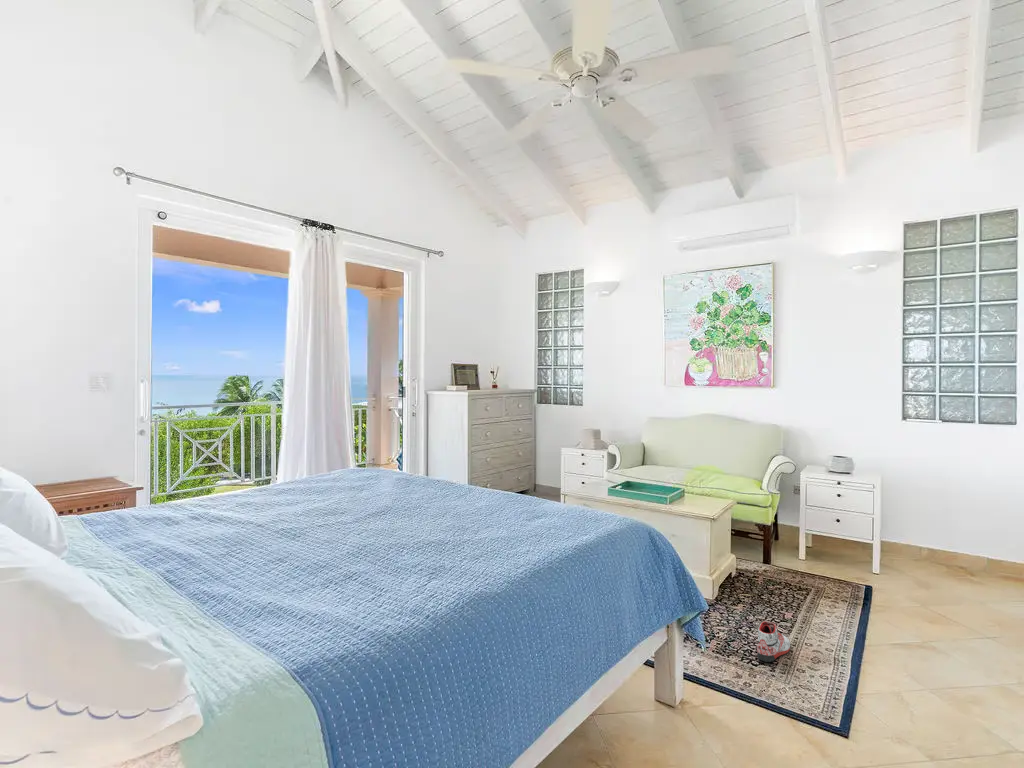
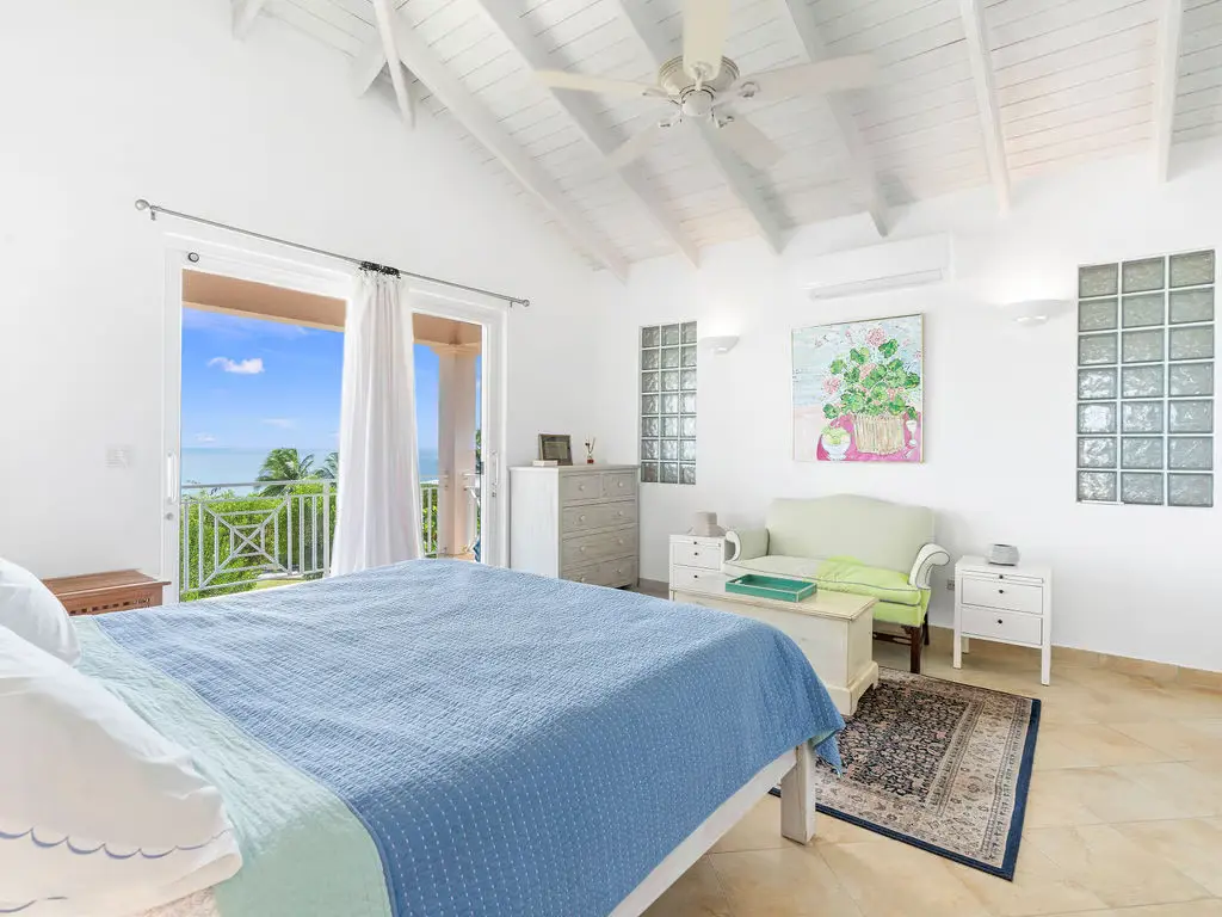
- sneaker (774, 636)
